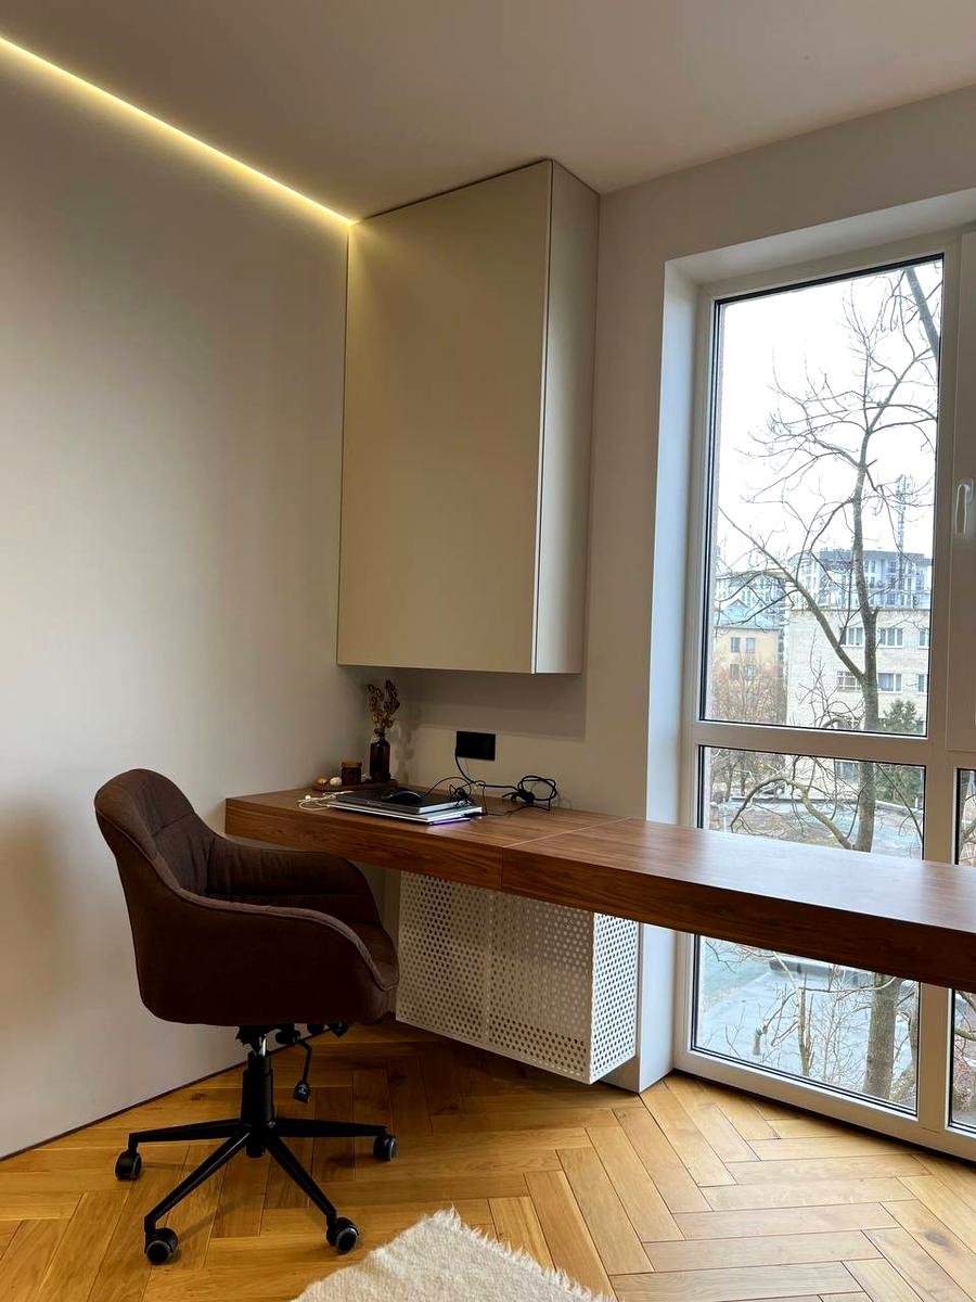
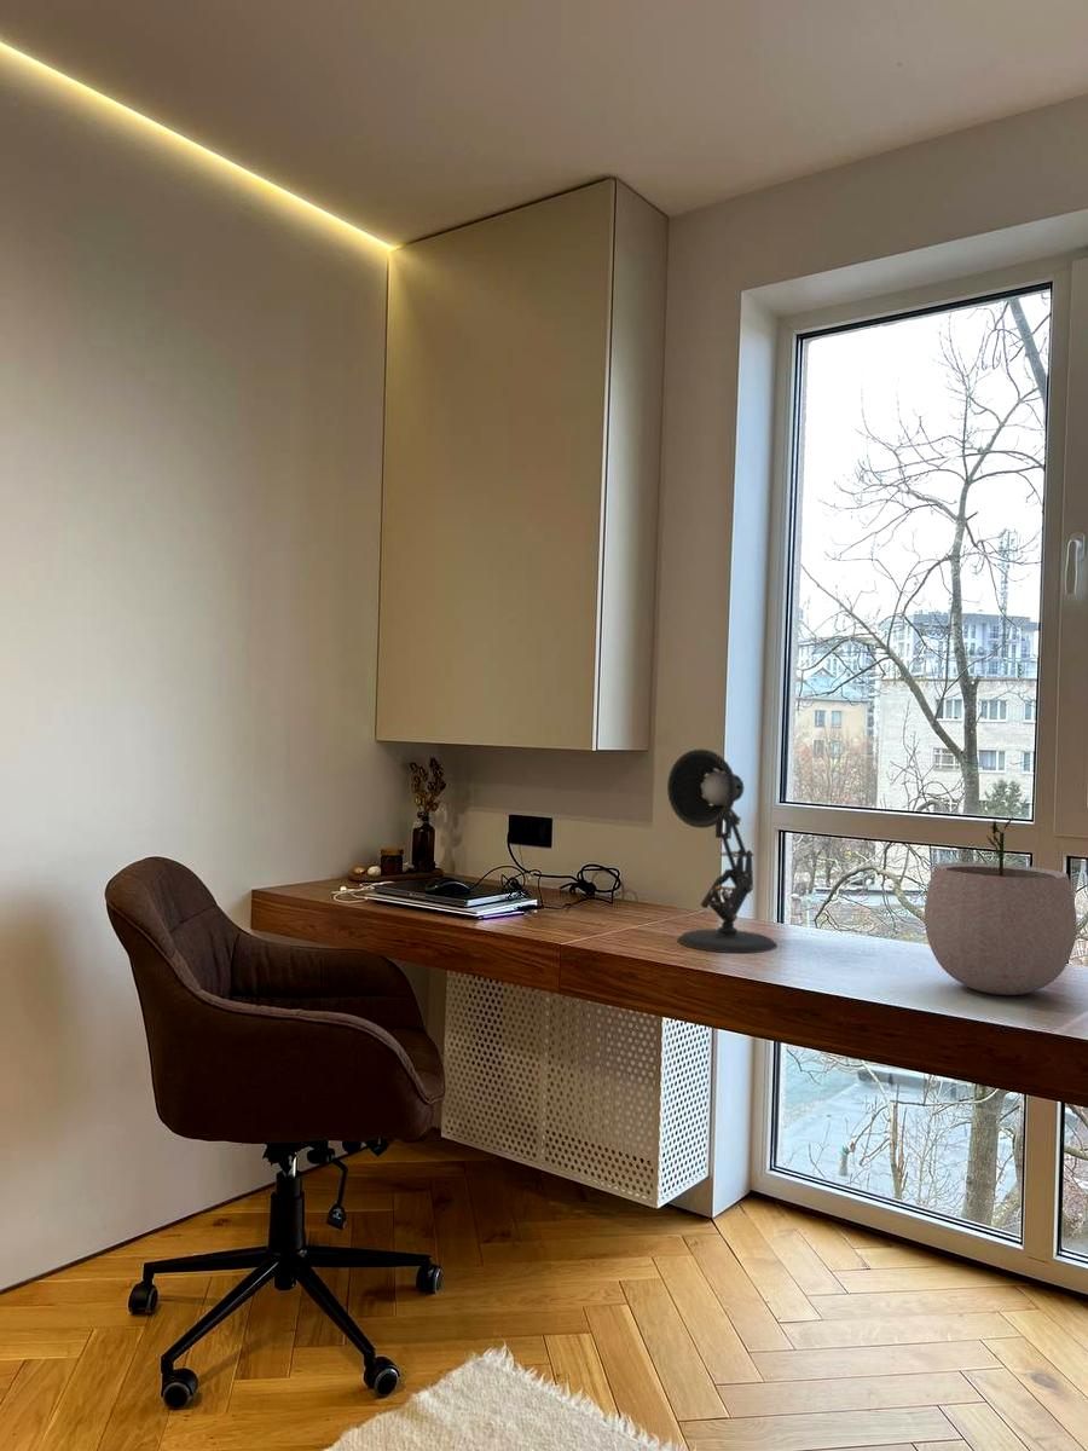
+ plant pot (999, 903)
+ desk lamp (727, 846)
